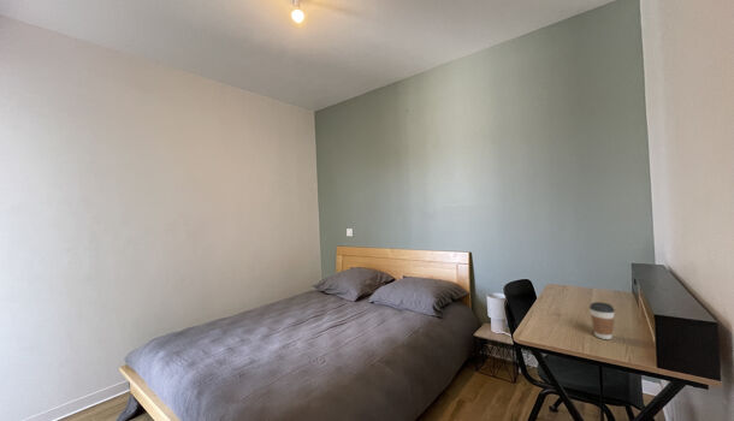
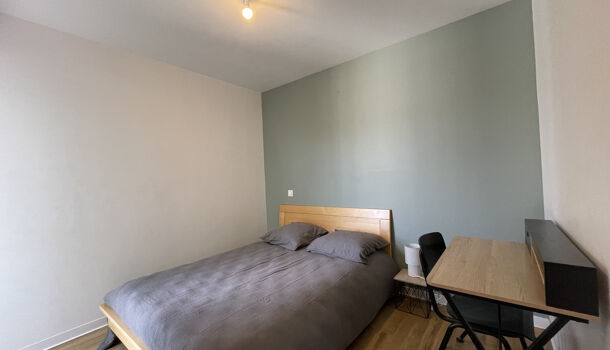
- coffee cup (602, 320)
